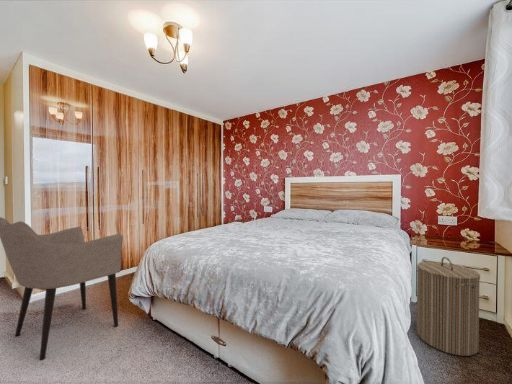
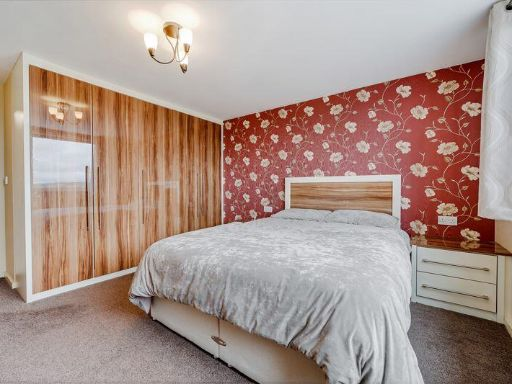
- laundry hamper (446, 298)
- armchair (58, 274)
